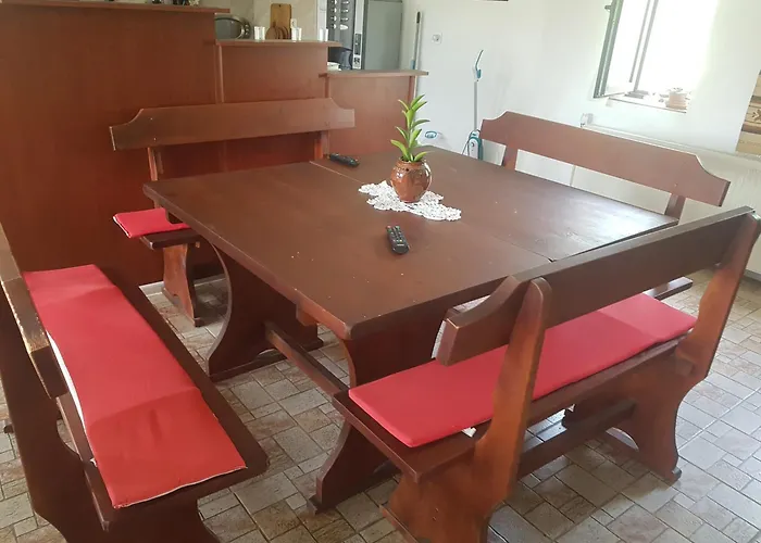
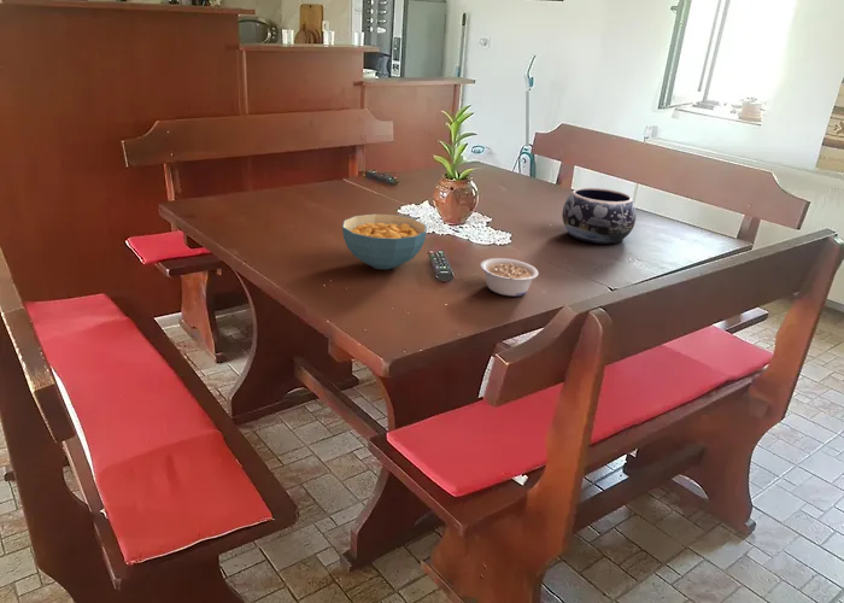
+ decorative bowl (598, 215)
+ legume (509, 276)
+ cereal bowl (383, 245)
